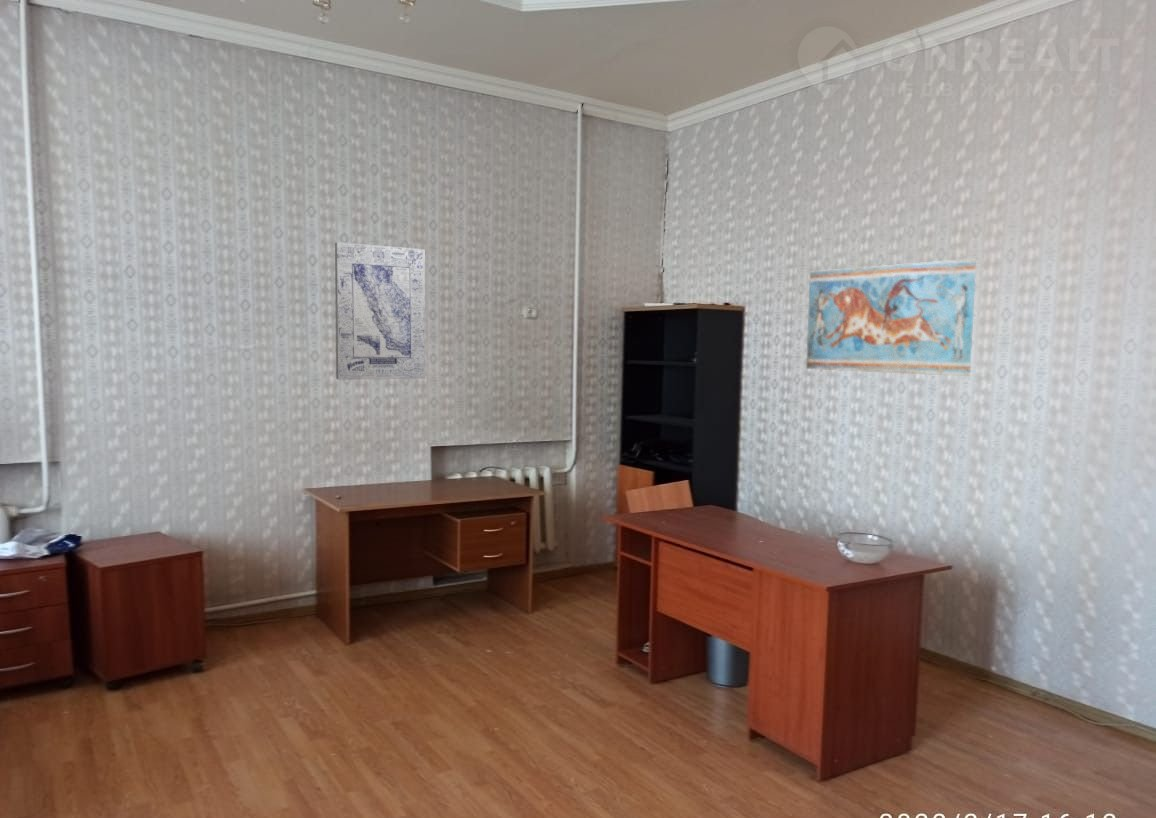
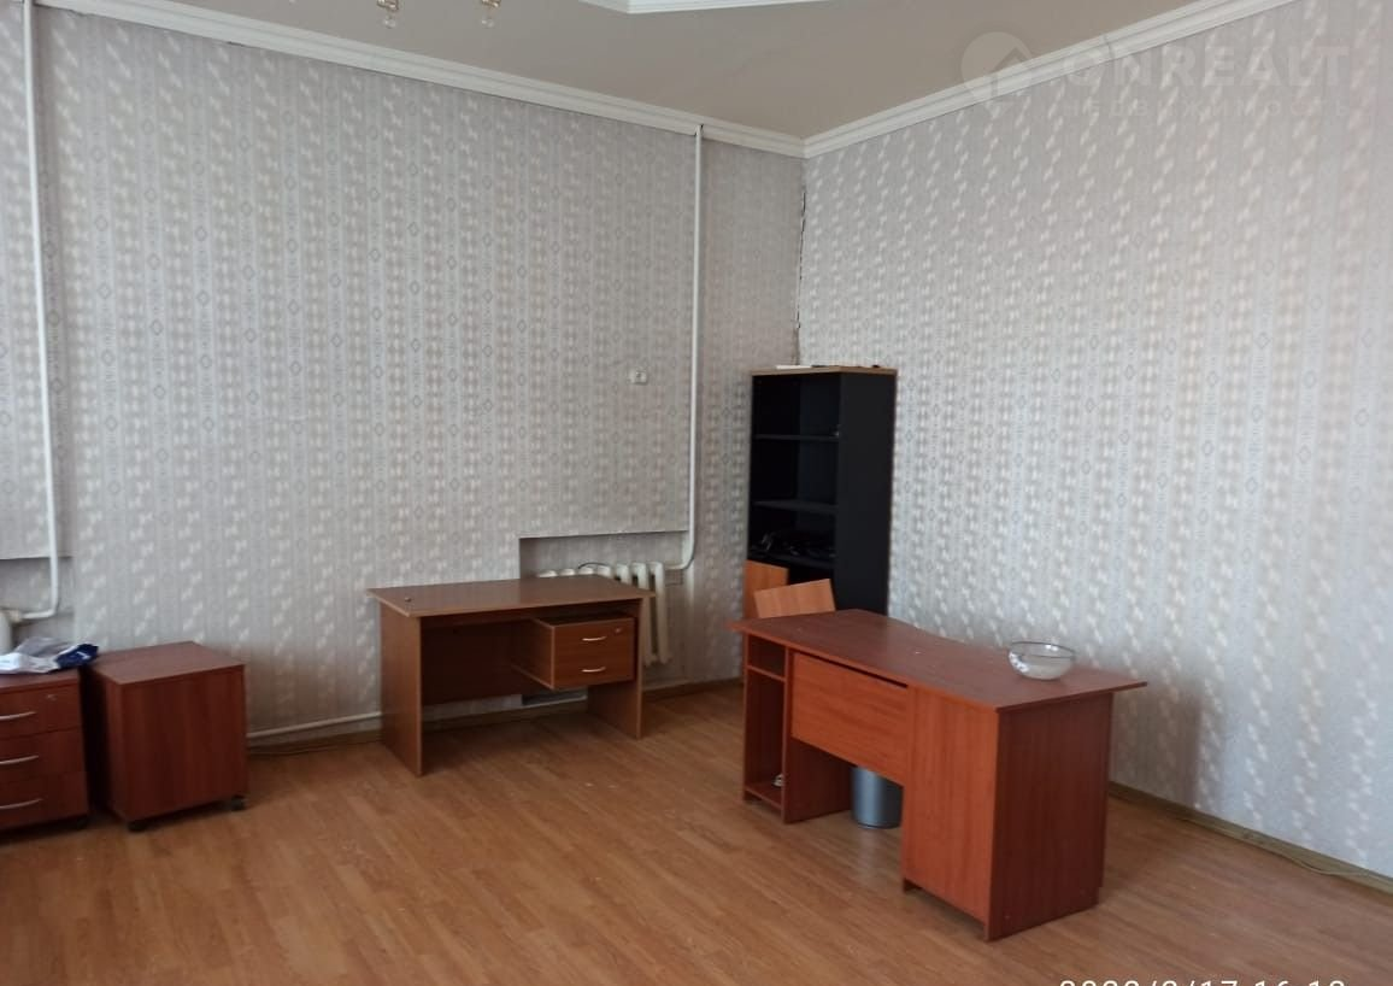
- fresco (882, 319)
- wall art (381, 313)
